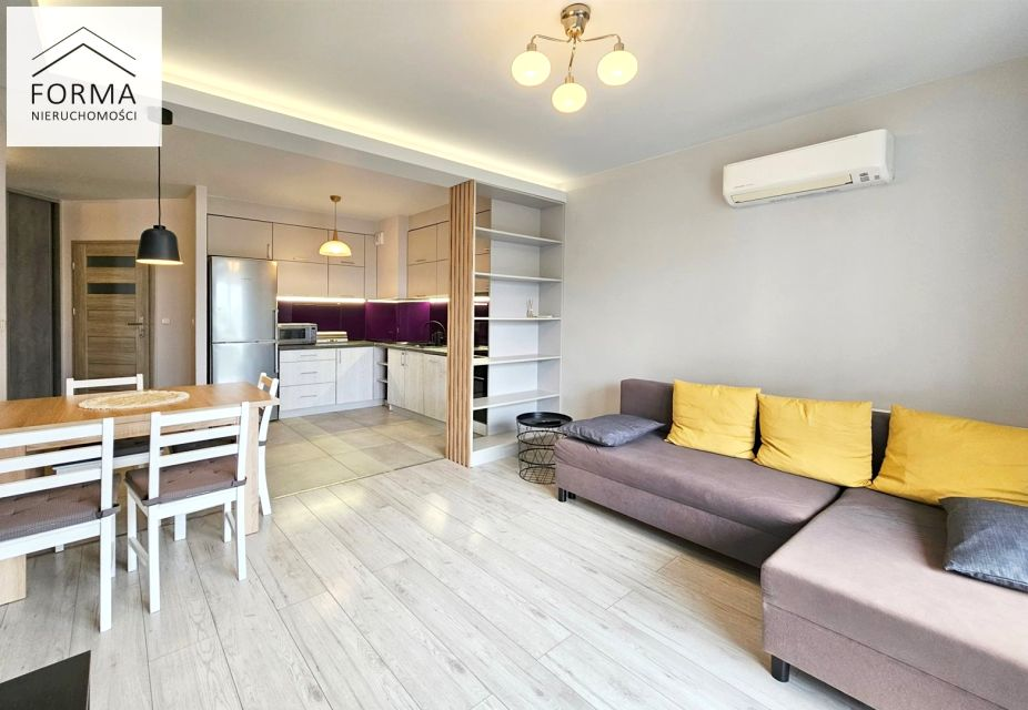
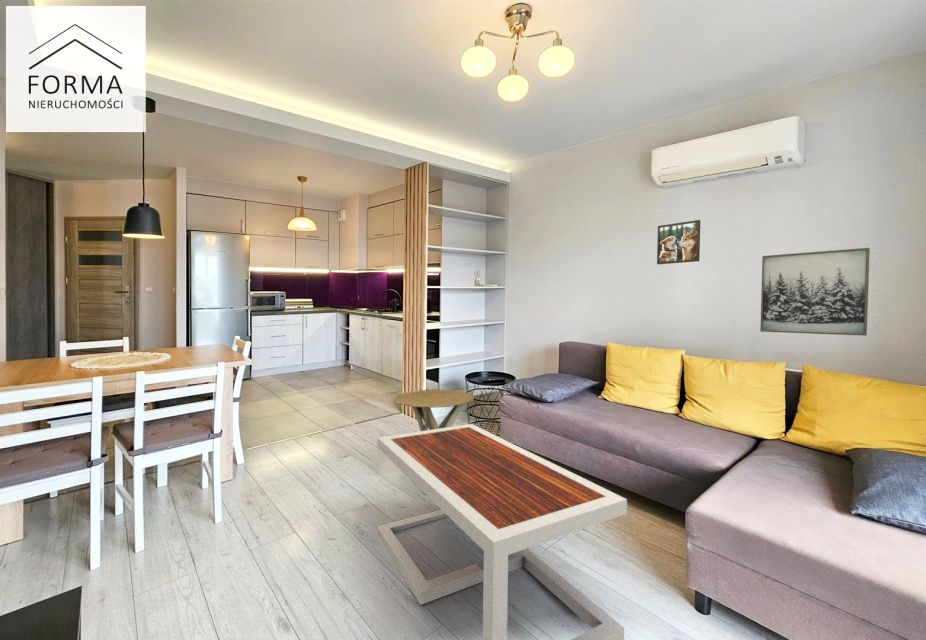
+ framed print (677, 243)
+ side table (432, 429)
+ wall art (811, 293)
+ coffee table (478, 521)
